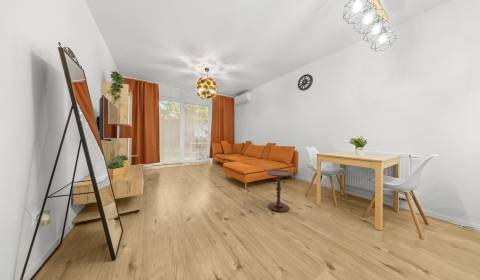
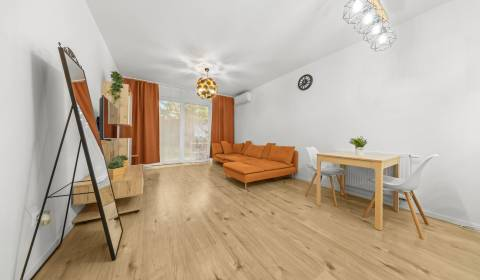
- side table (278, 189)
